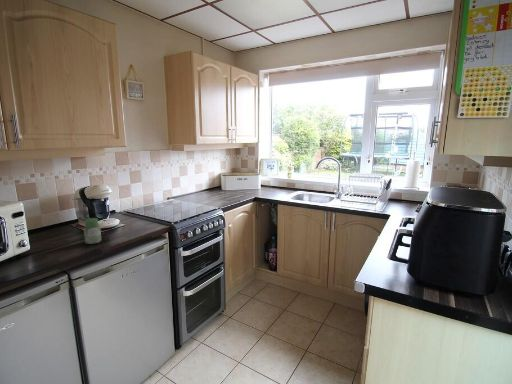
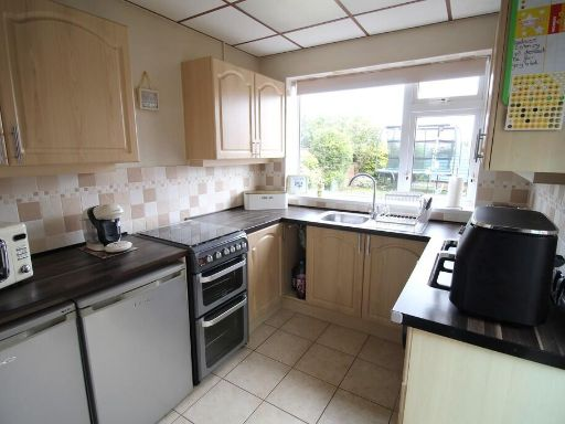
- jar (92, 230)
